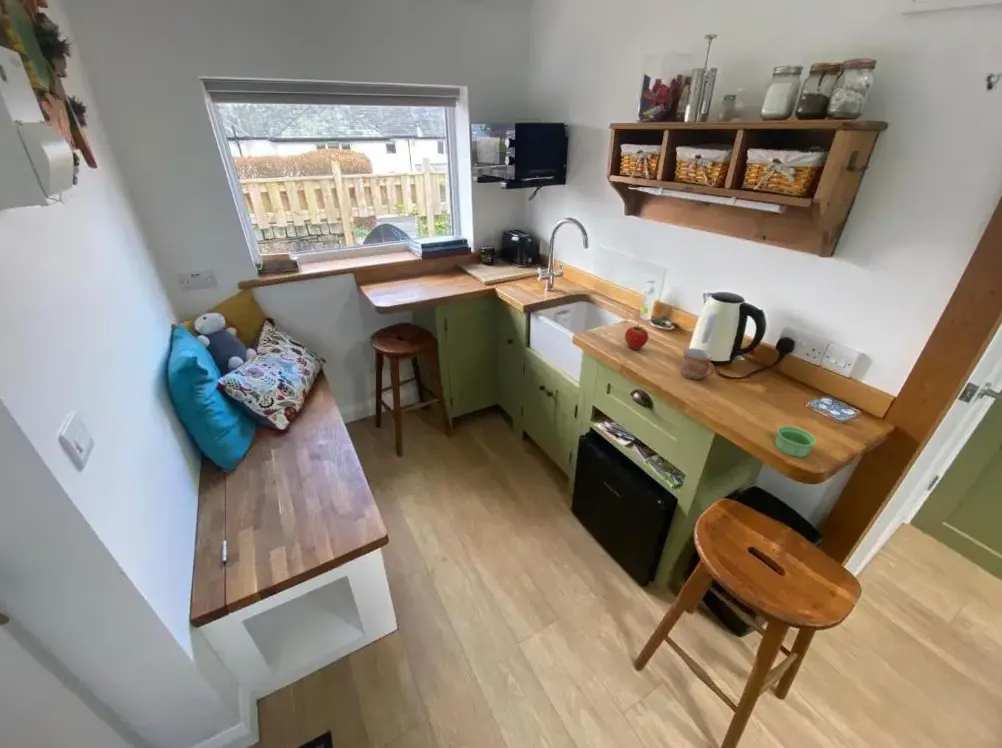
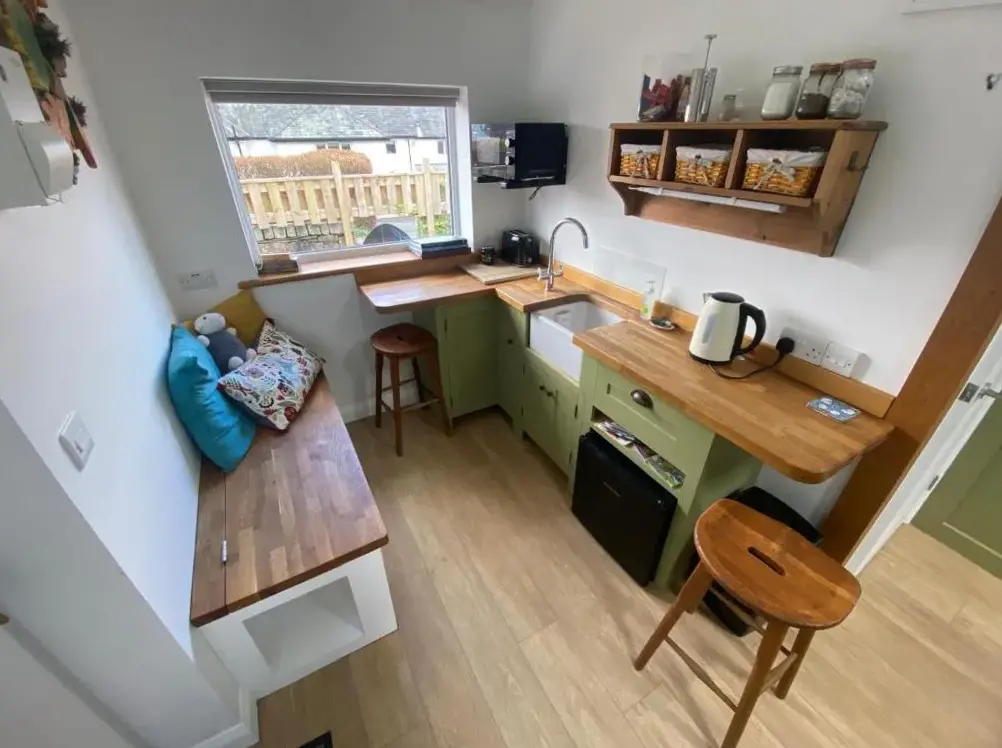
- apple (636, 336)
- ramekin (794, 442)
- mug (698, 366)
